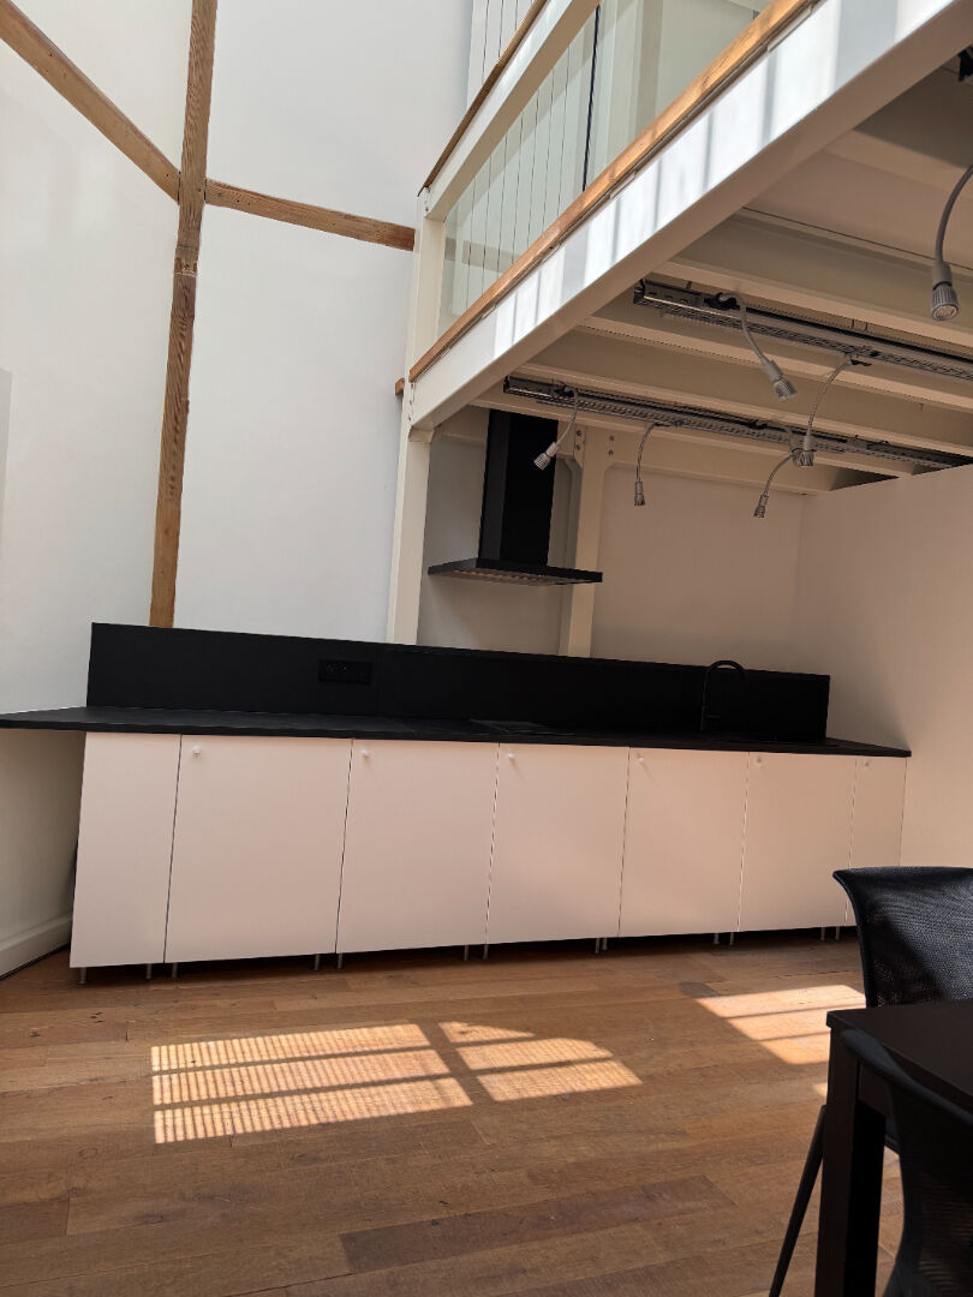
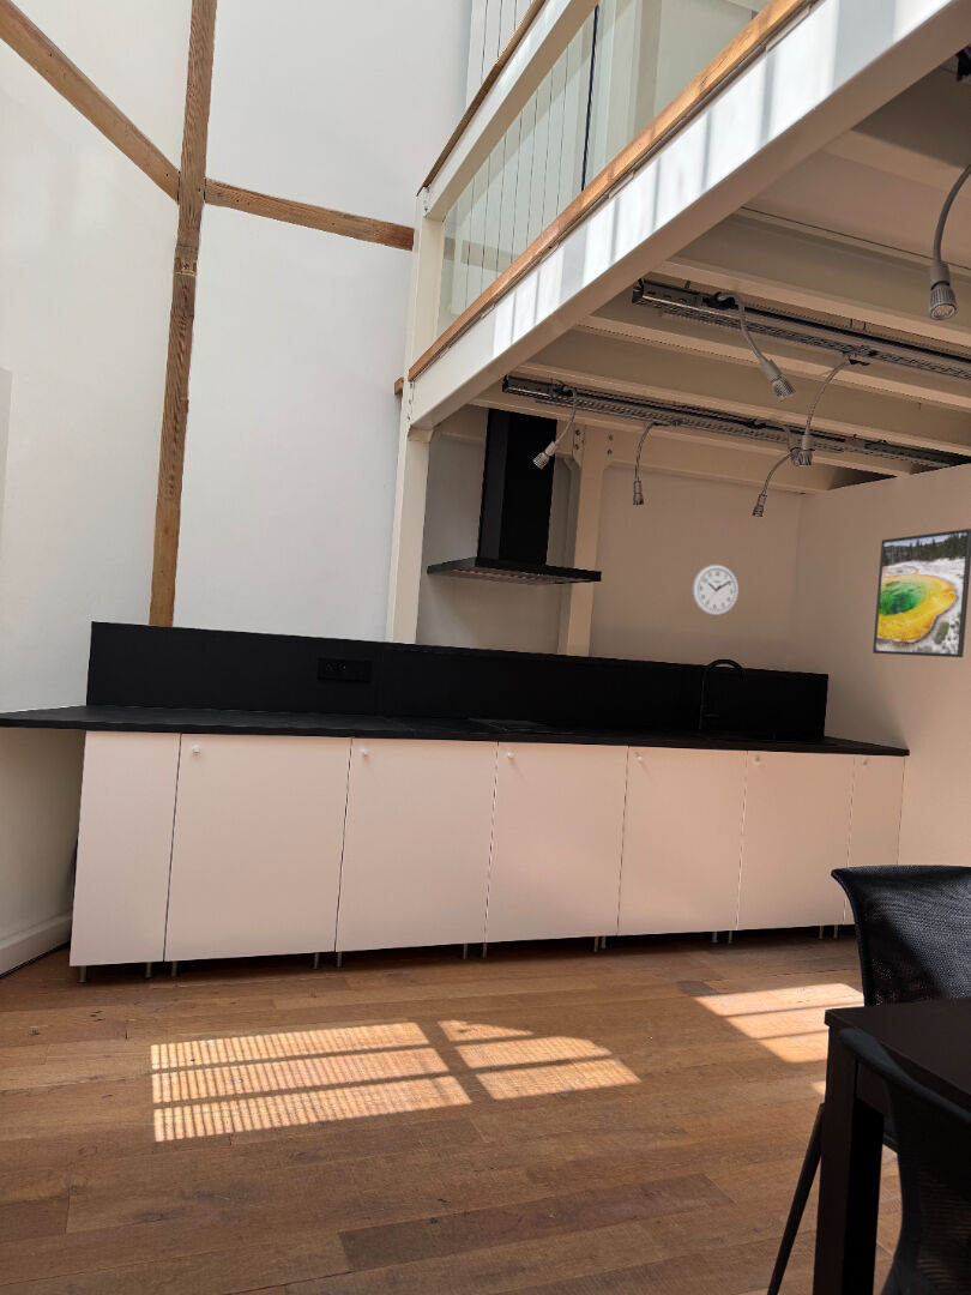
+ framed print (919, 595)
+ wall clock (716, 590)
